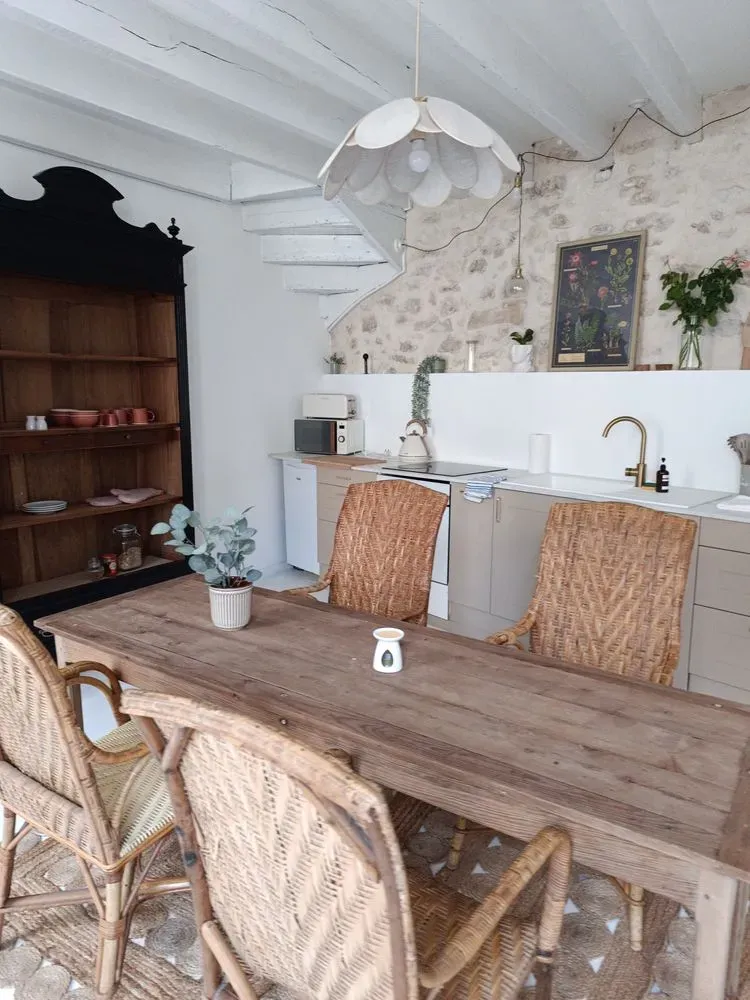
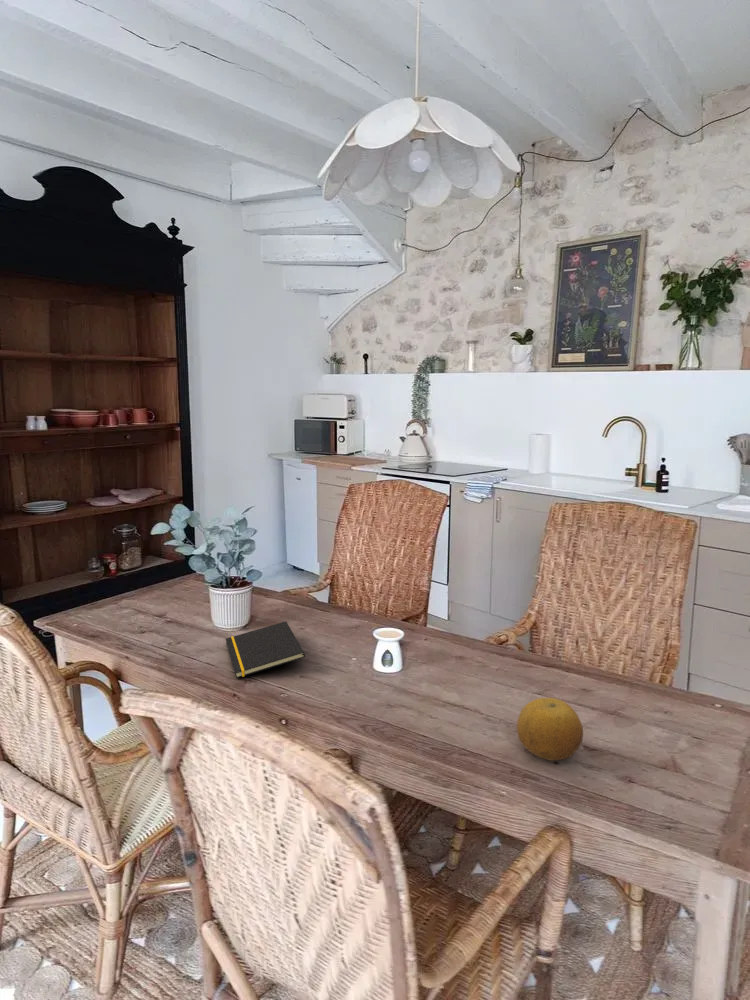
+ fruit (549, 728)
+ notepad (263, 647)
